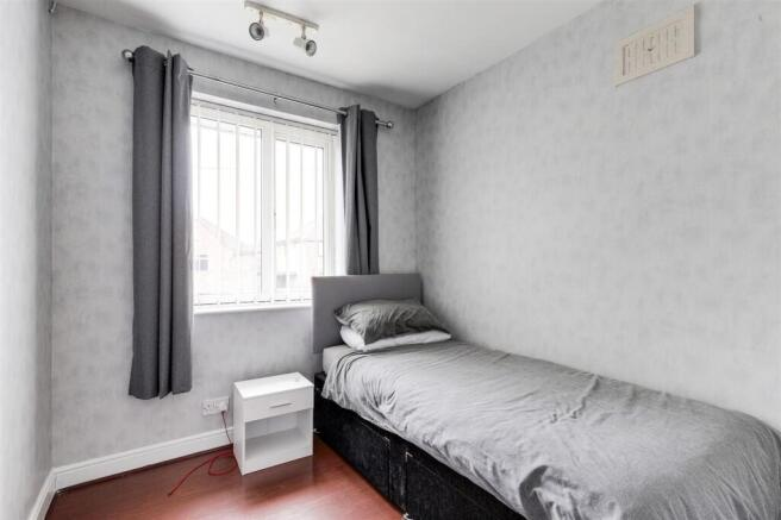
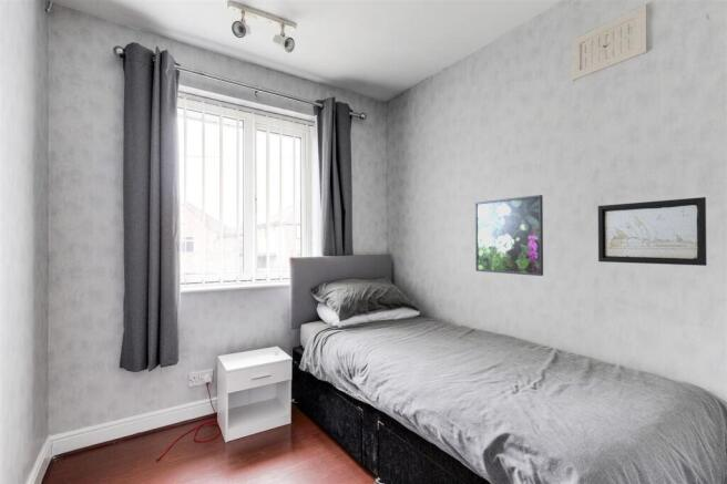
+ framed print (506, 236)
+ wall art (646, 233)
